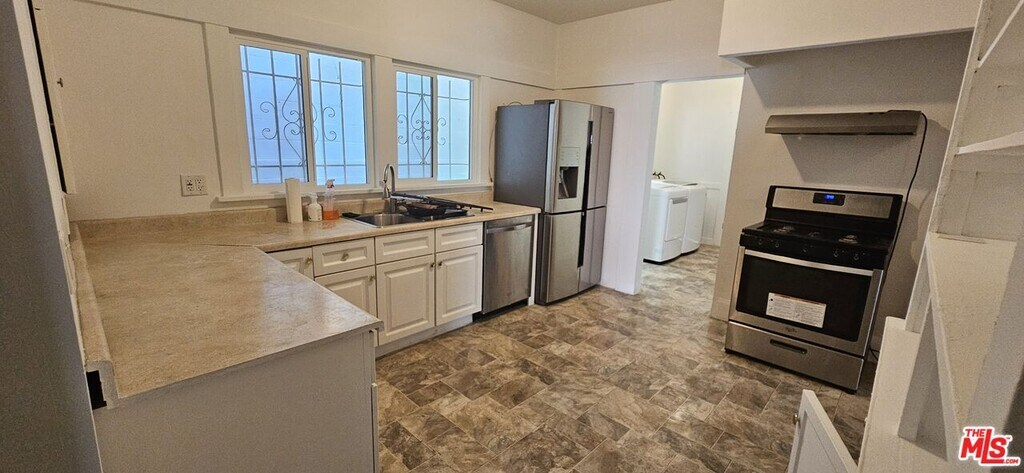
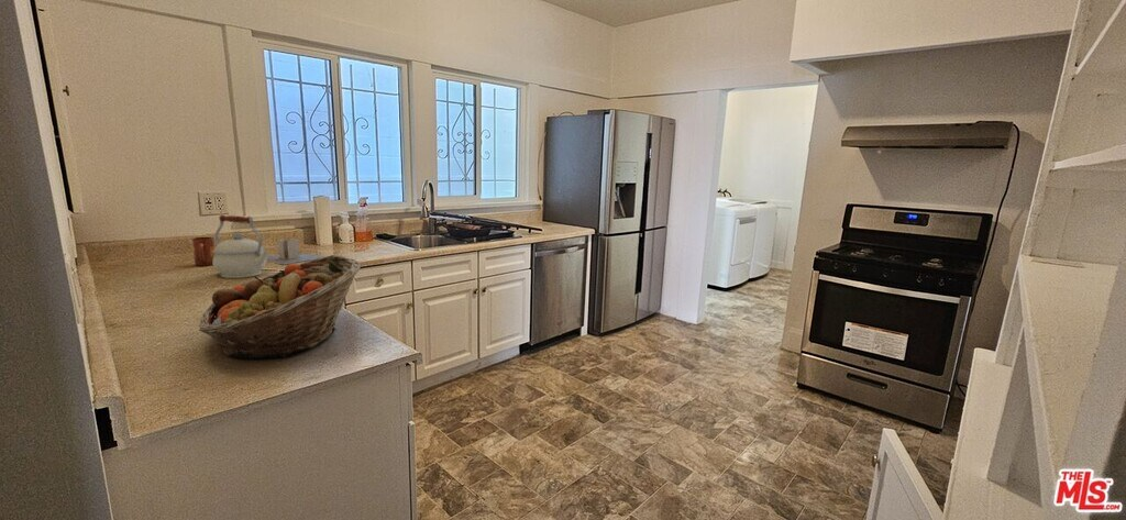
+ fruit basket (285, 300)
+ mug (203, 252)
+ utensil holder (288, 245)
+ kettle (241, 245)
